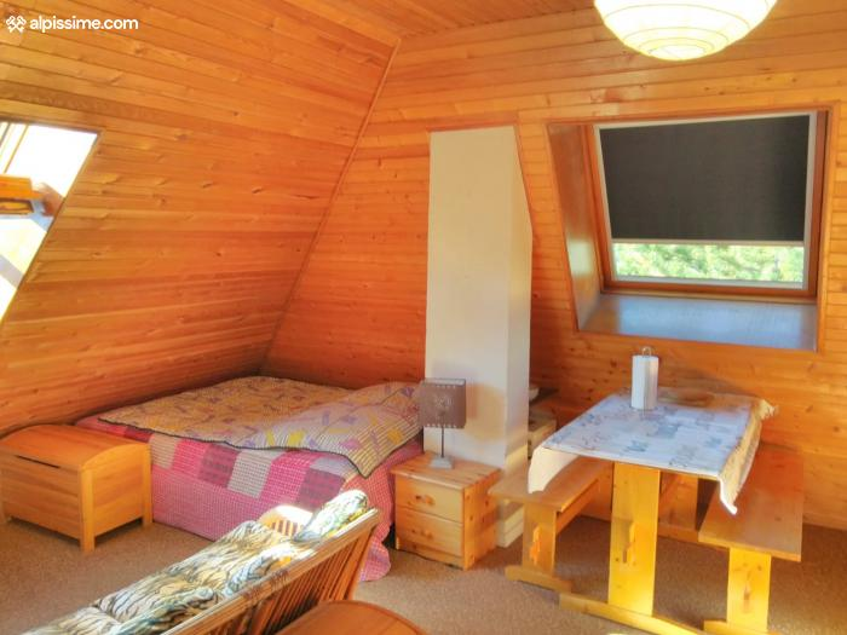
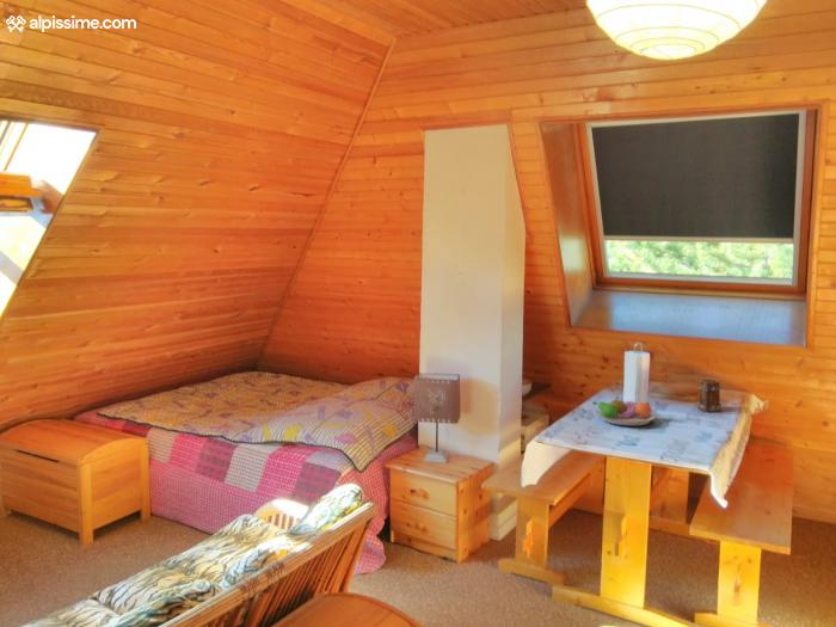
+ mug (708, 395)
+ fruit bowl (623, 410)
